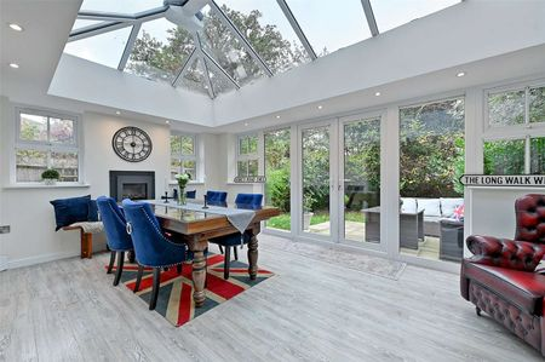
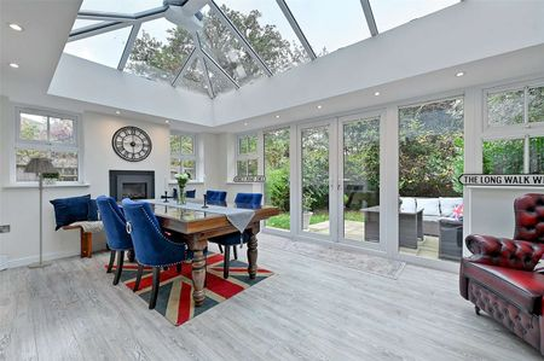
+ floor lamp (40, 210)
